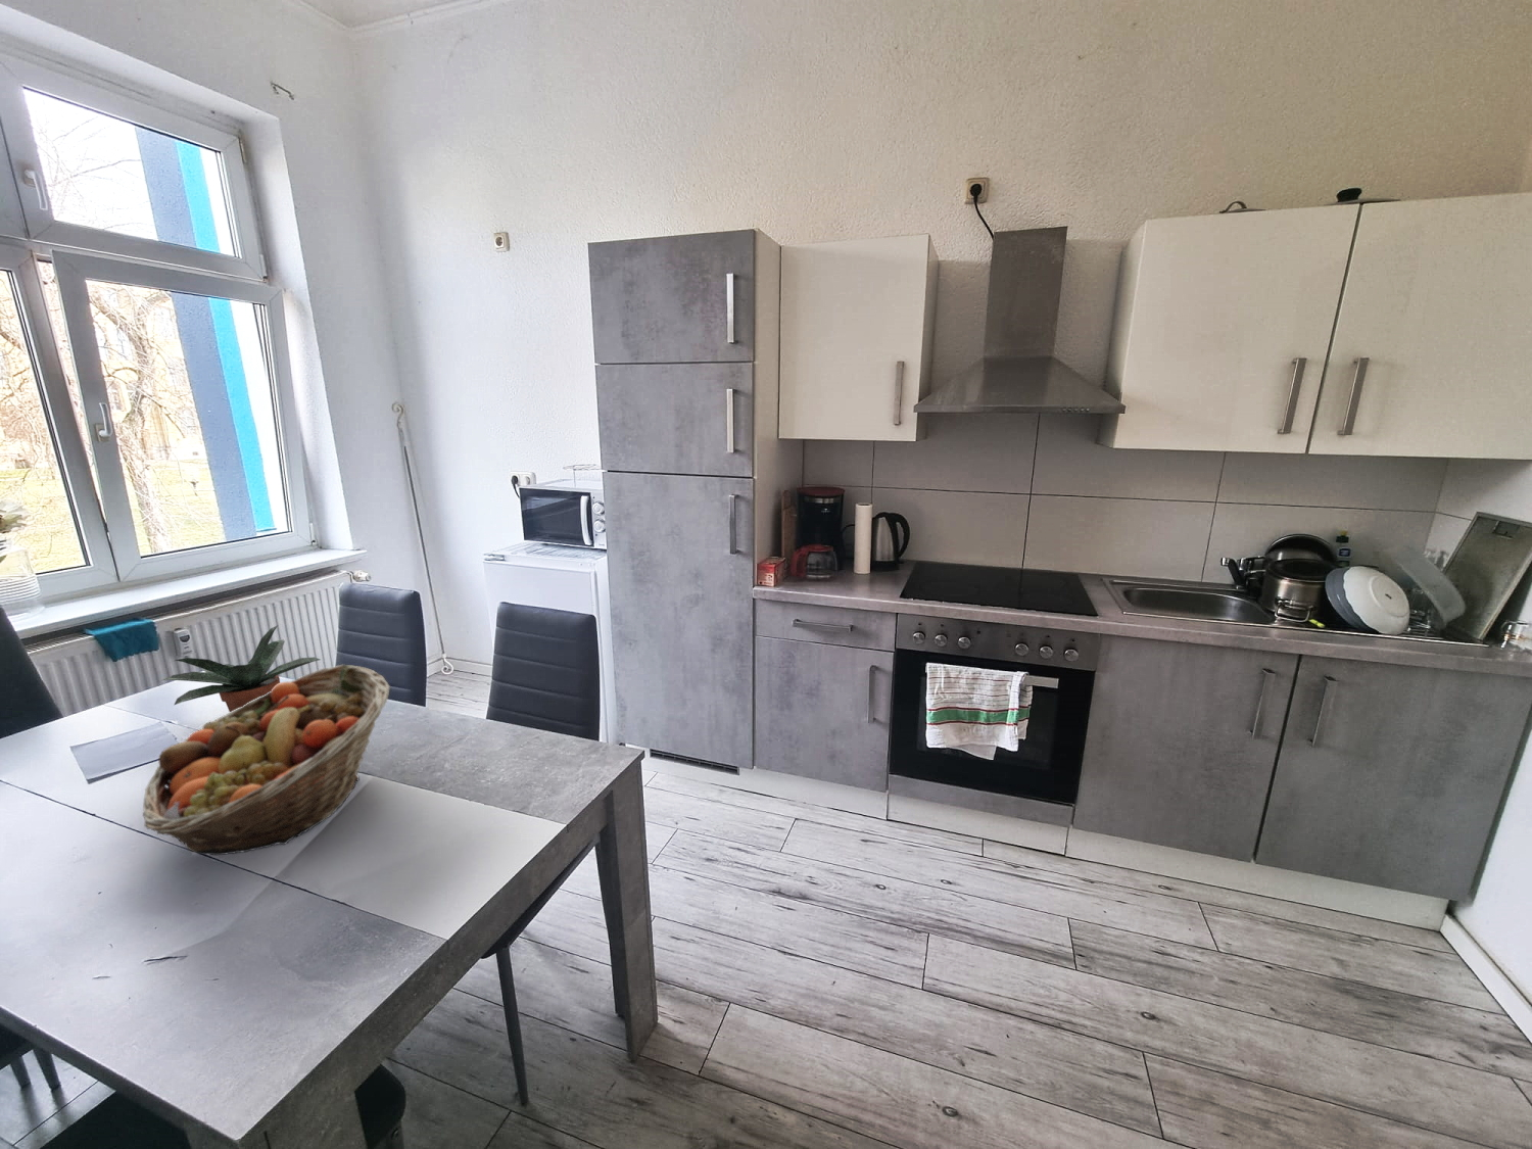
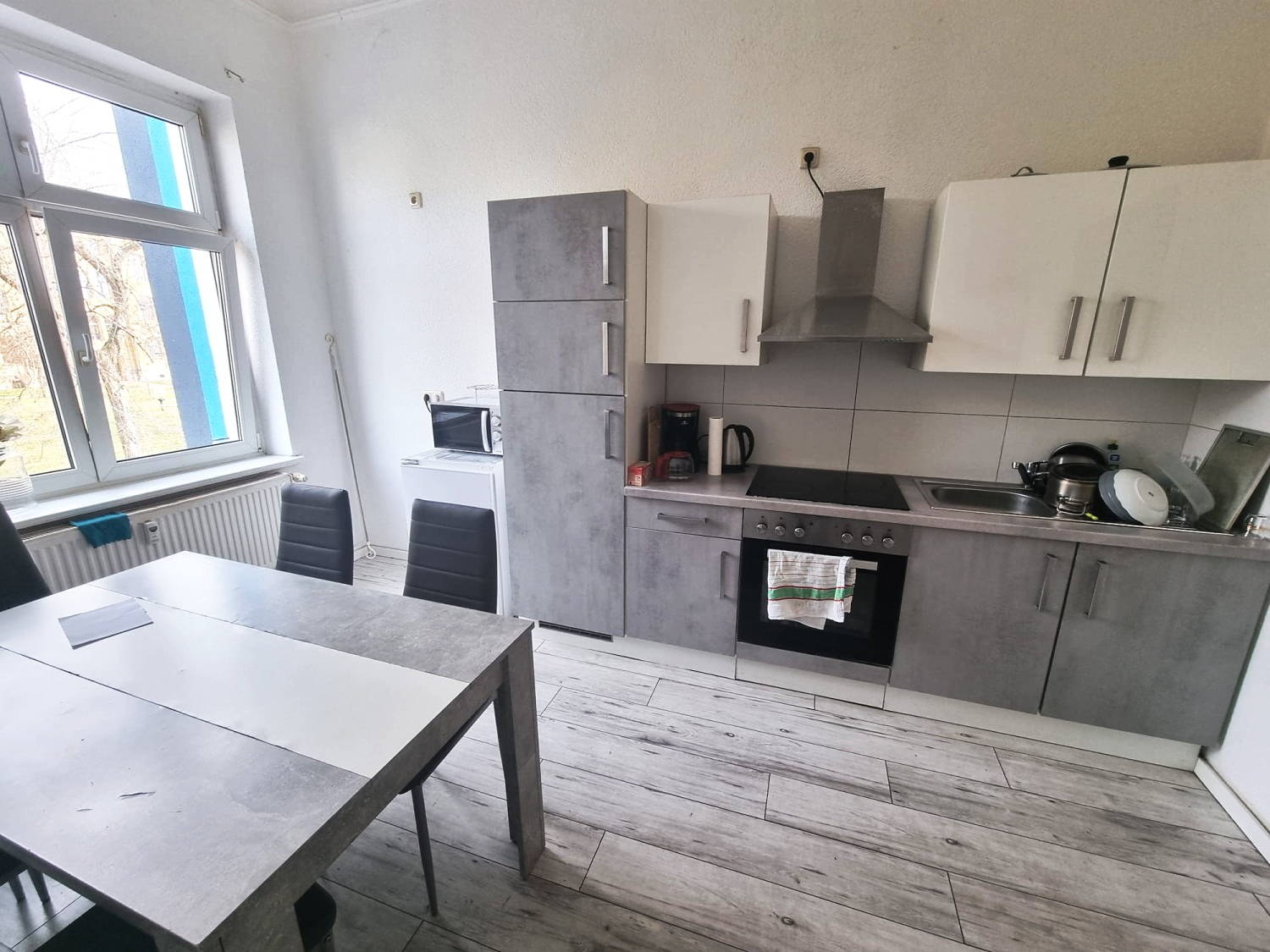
- potted plant (246, 677)
- fruit basket (277, 751)
